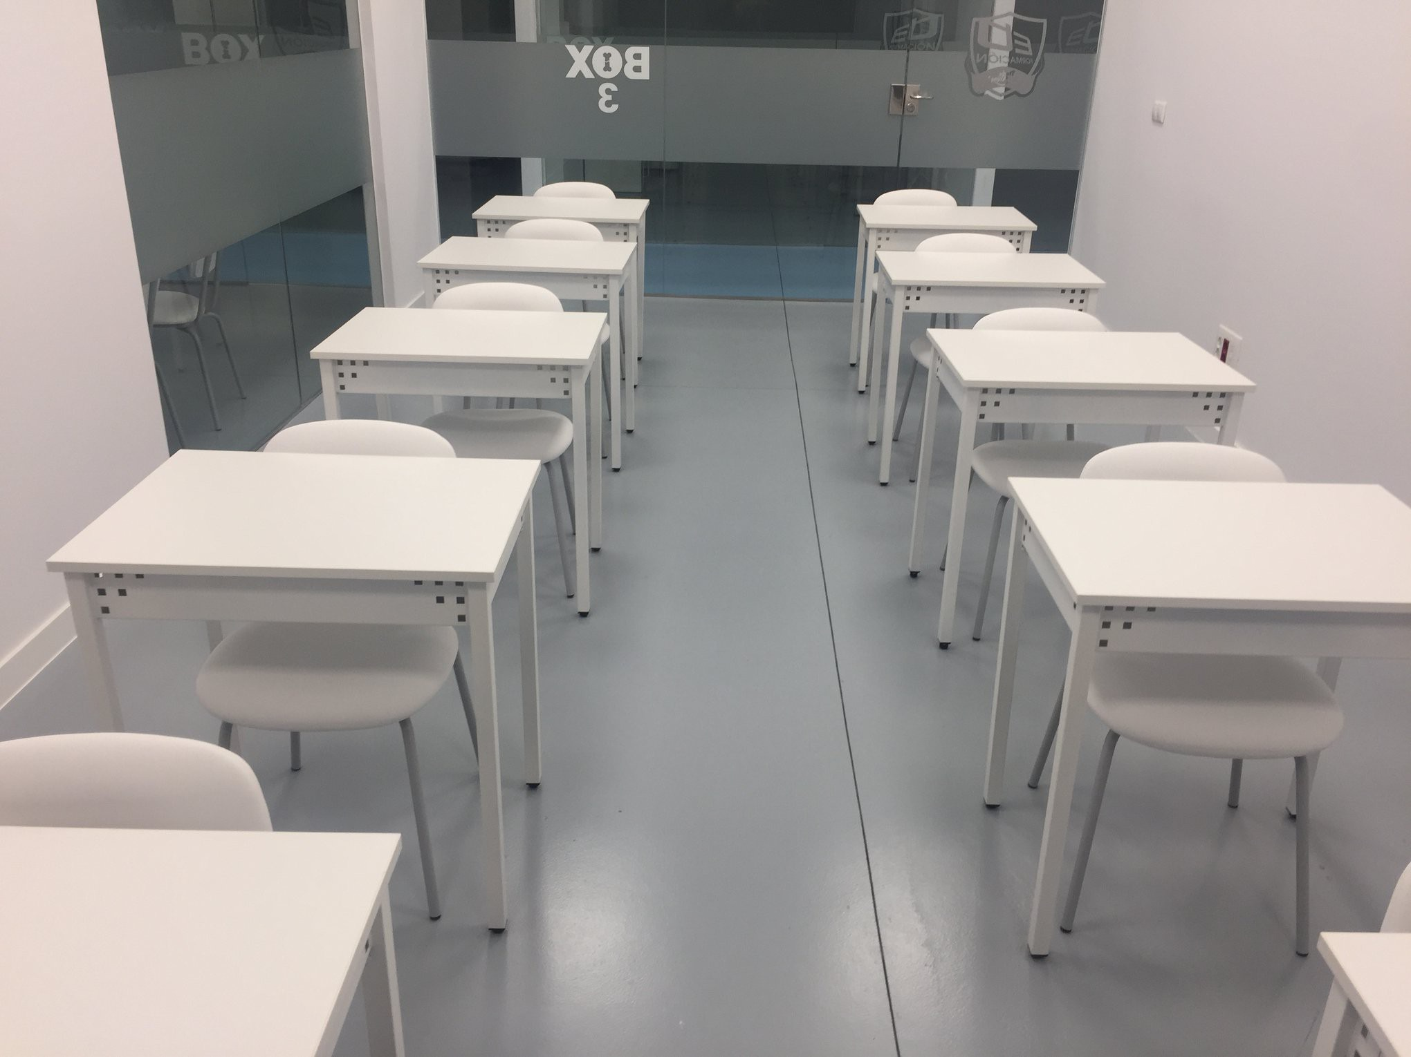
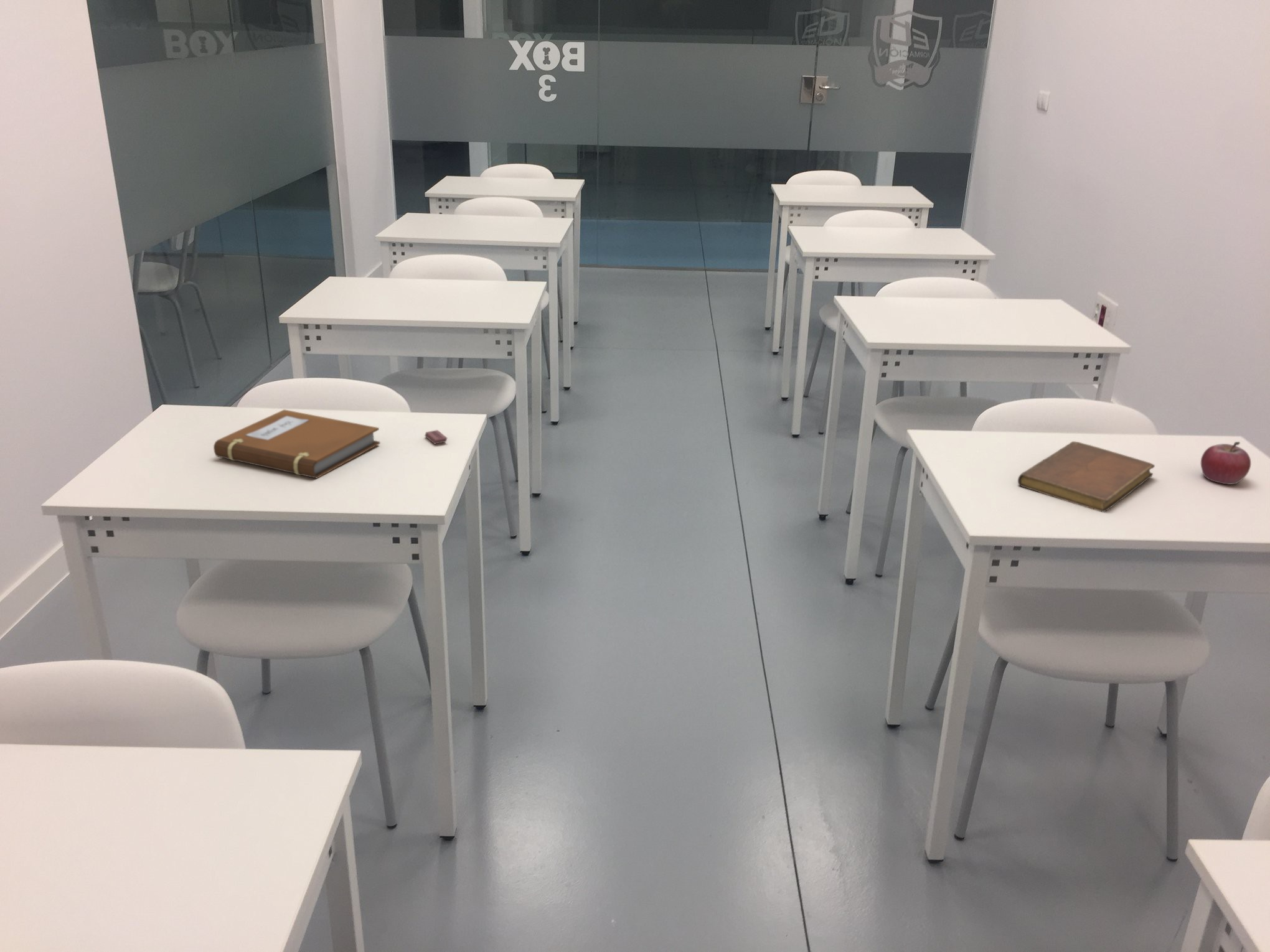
+ fruit (1226, 460)
+ notebook (1086, 474)
+ eraser (436, 437)
+ notebook (295, 442)
